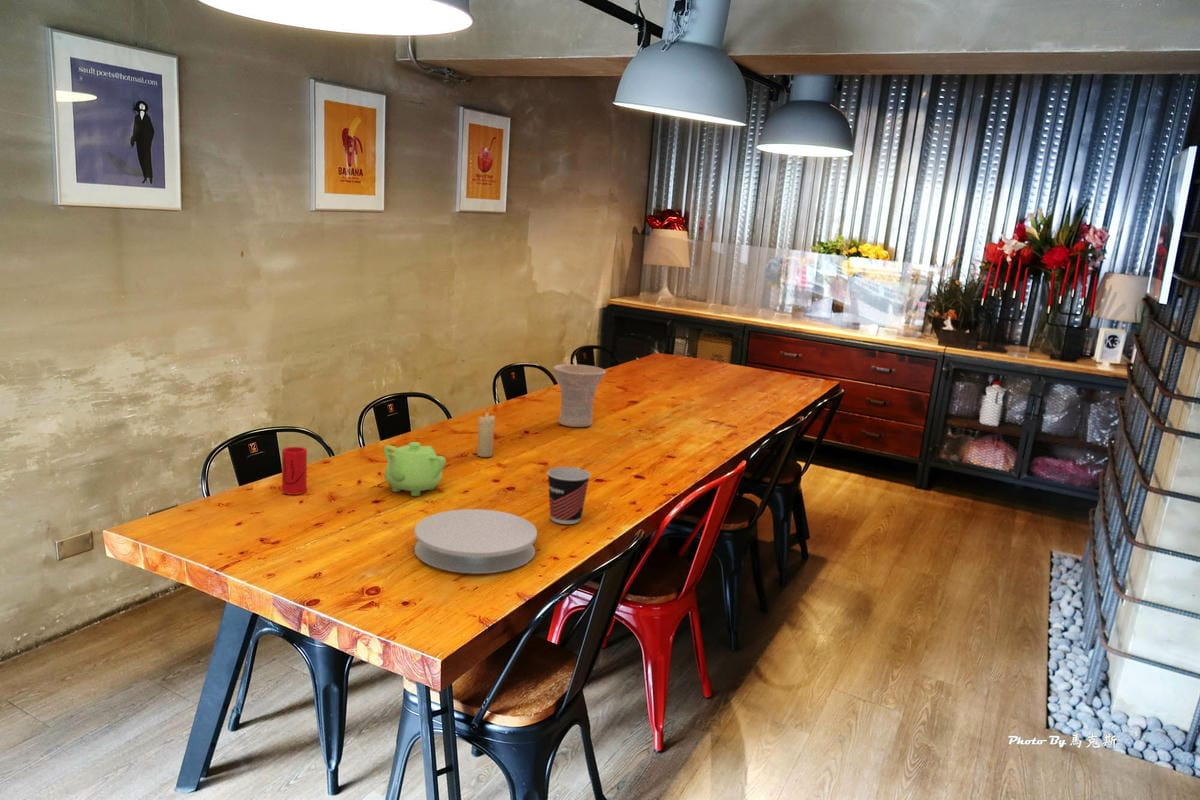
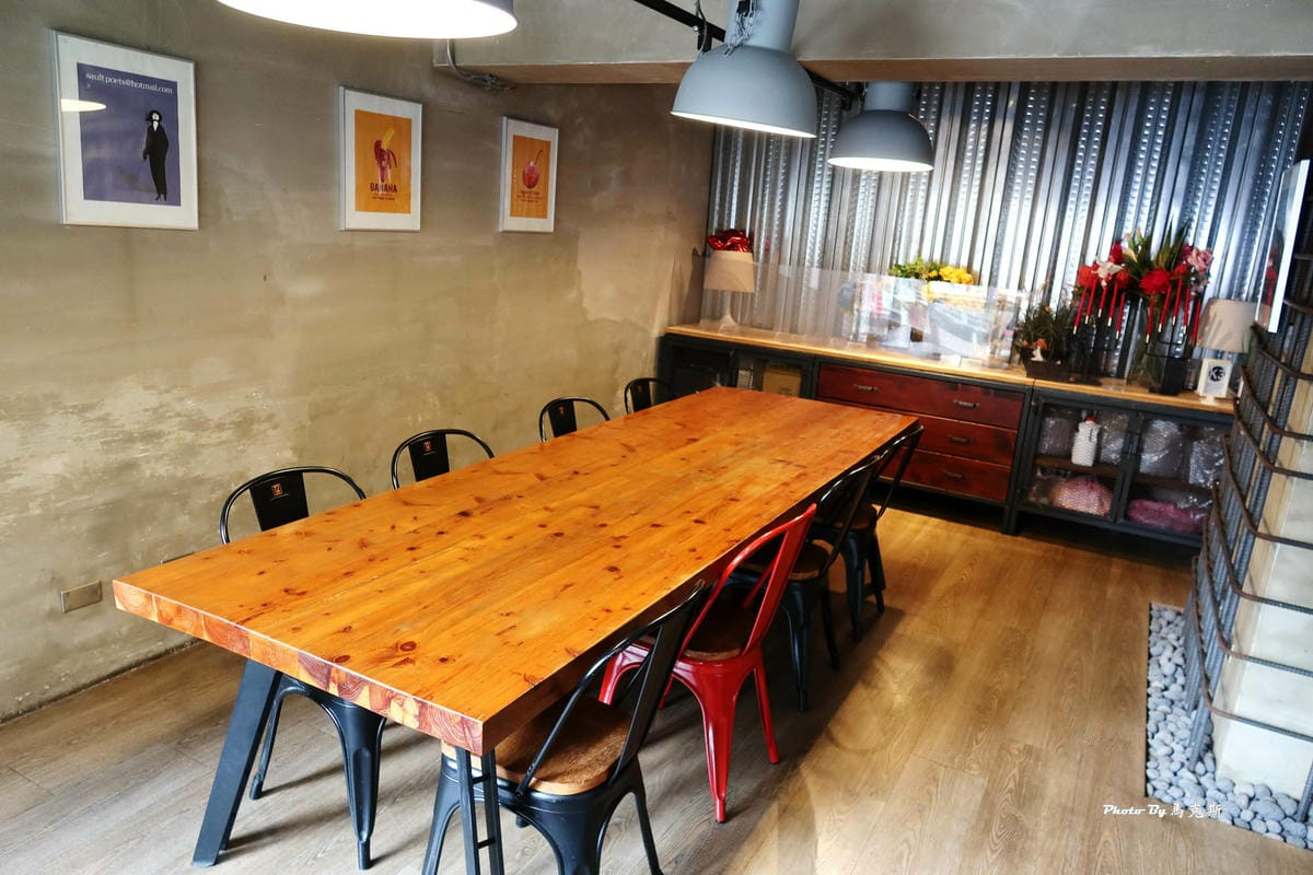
- cup (294, 470)
- plate (476, 539)
- candle (485, 431)
- vase (577, 396)
- cup (567, 496)
- teapot (411, 467)
